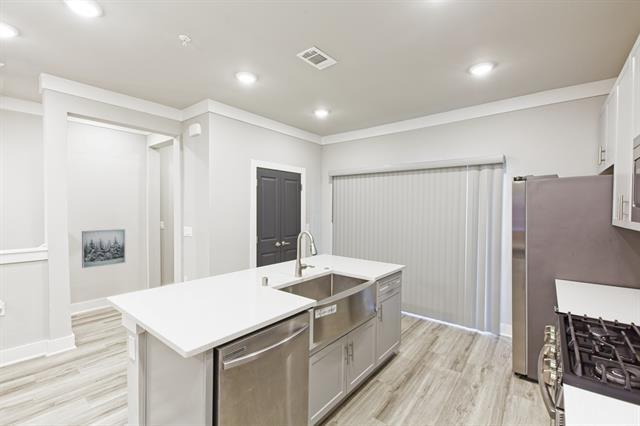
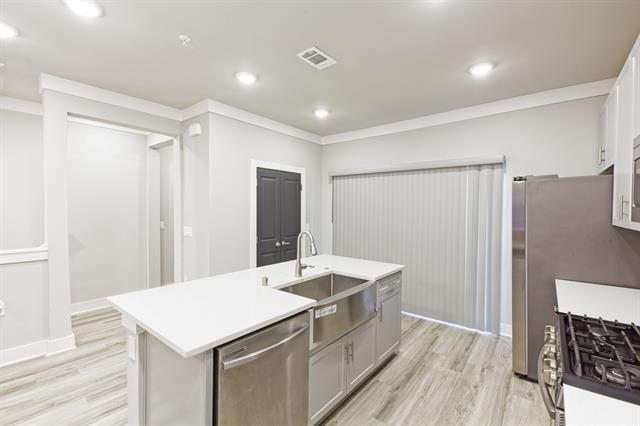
- wall art (104, 247)
